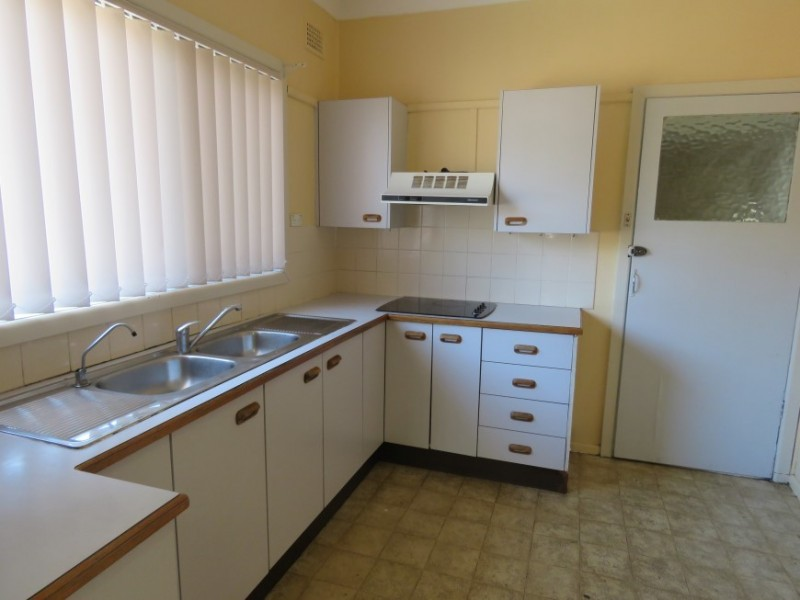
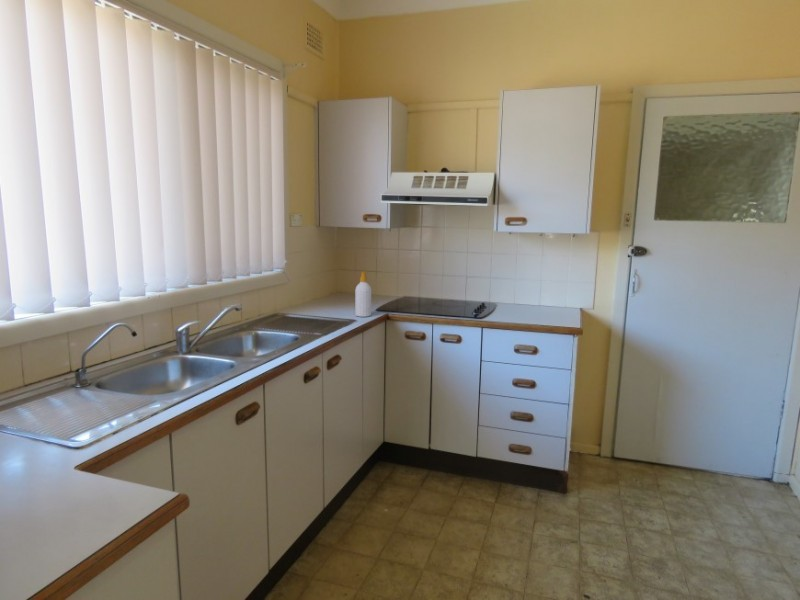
+ soap bottle (363, 293)
